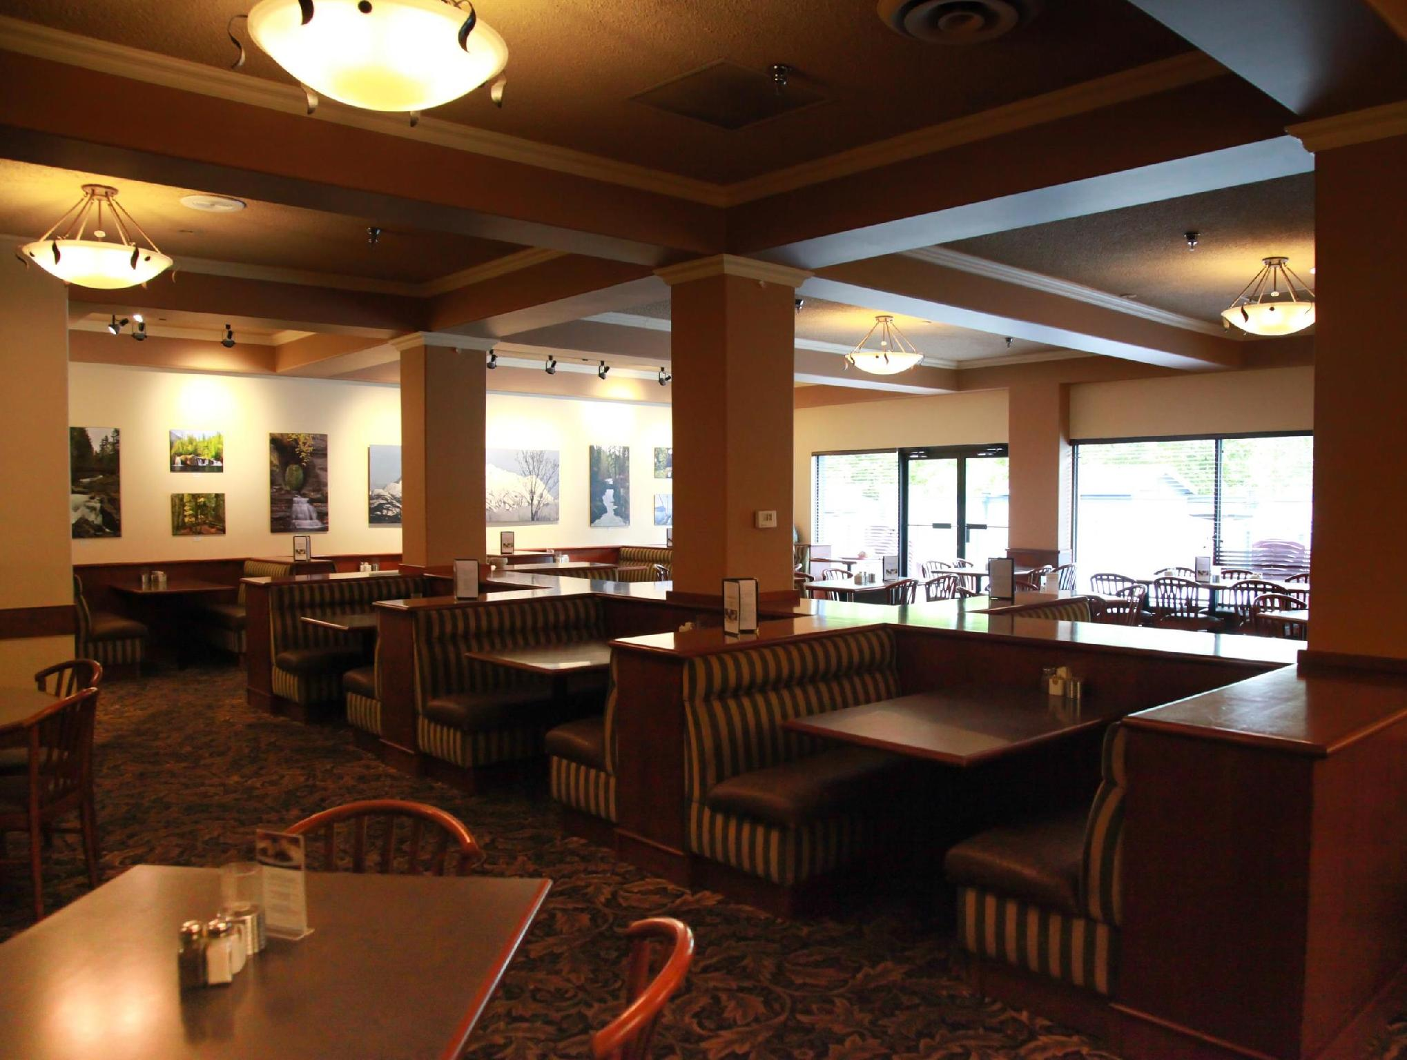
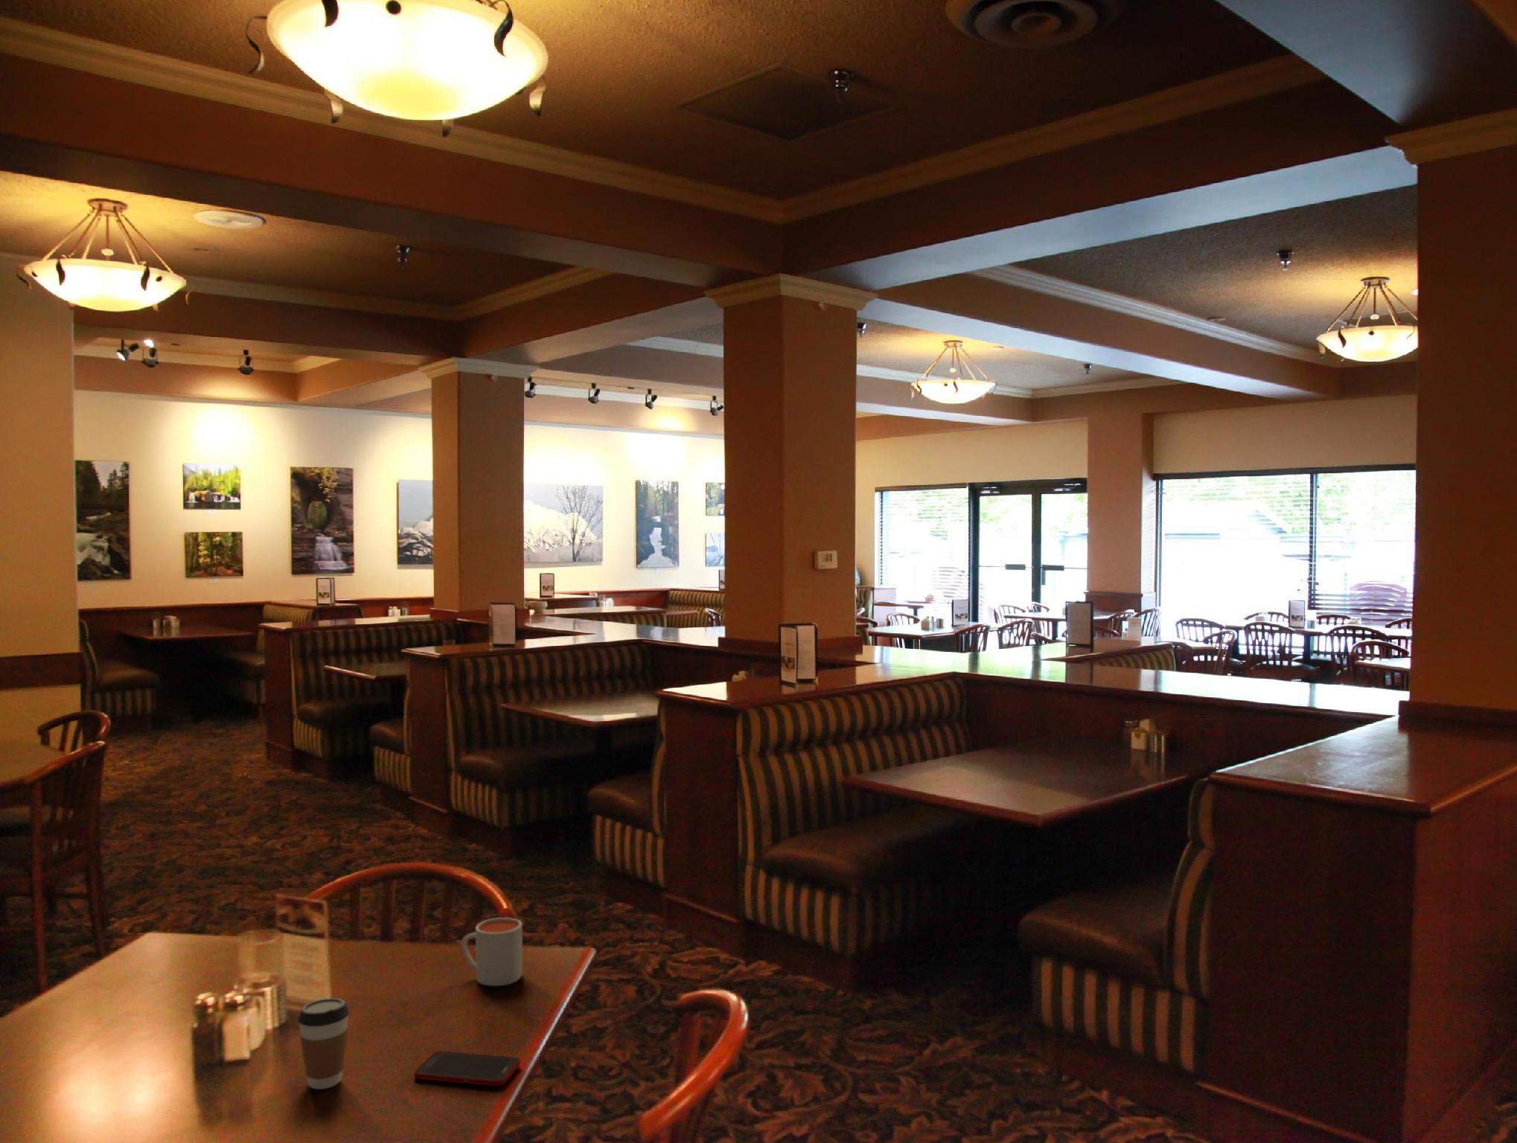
+ cell phone (467, 1067)
+ mug (491, 951)
+ coffee cup (324, 1043)
